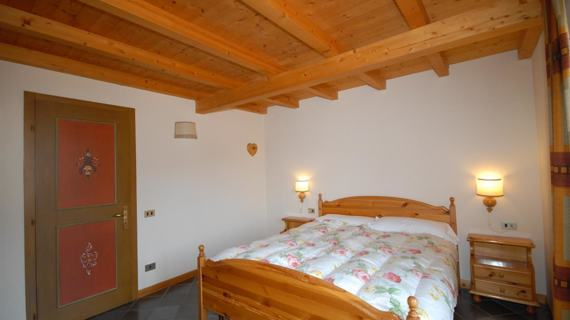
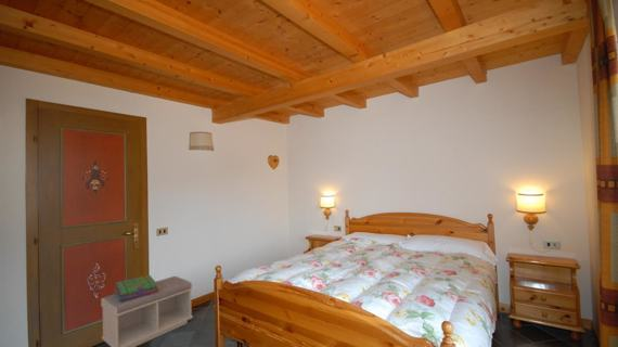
+ stack of books (136, 288)
+ bench (150, 309)
